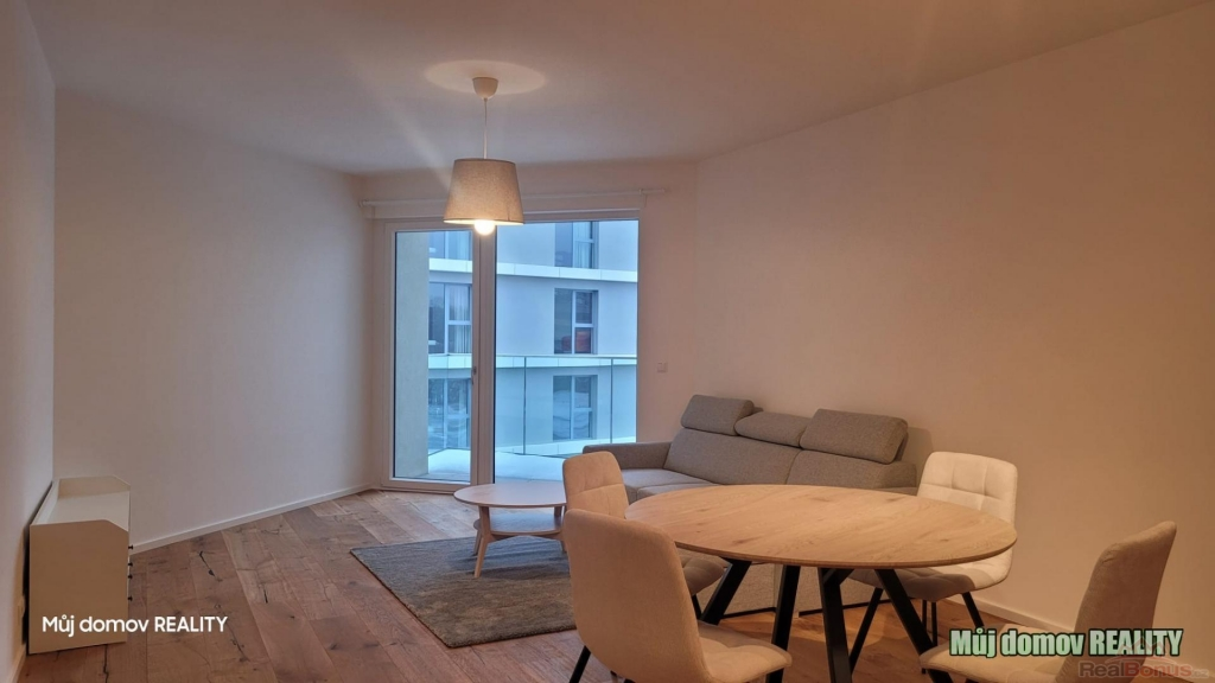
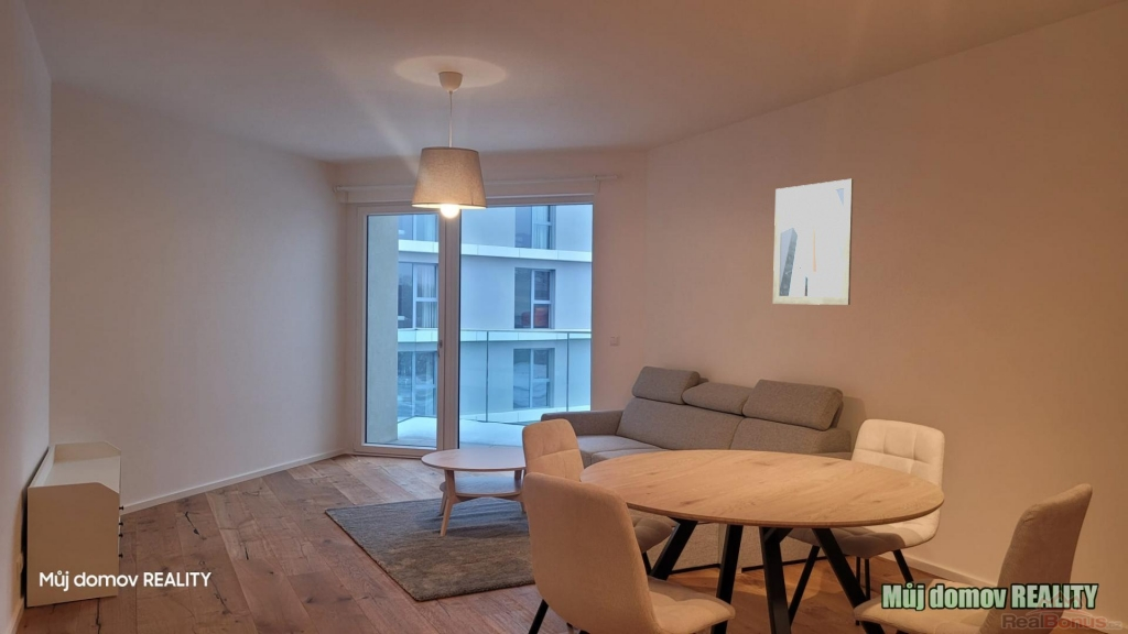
+ wall art (811, 244)
